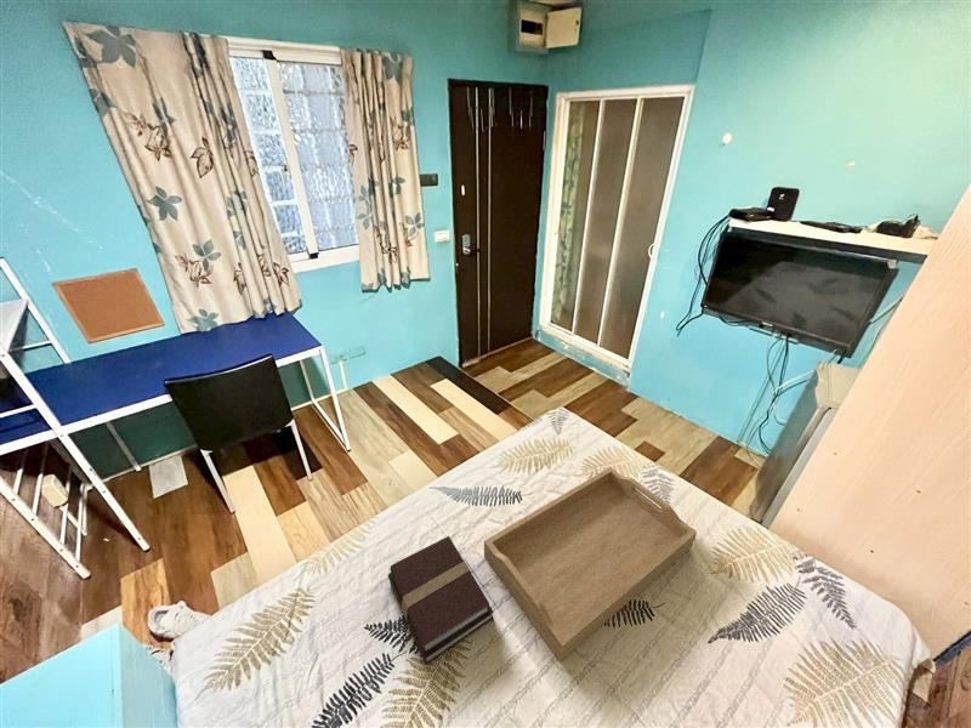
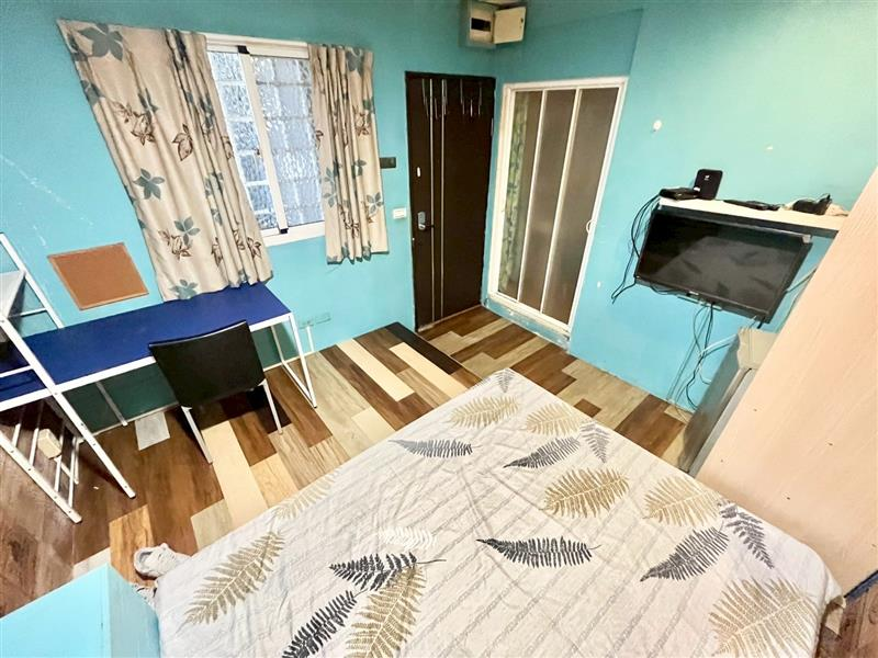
- serving tray (590, 541)
- book (438, 591)
